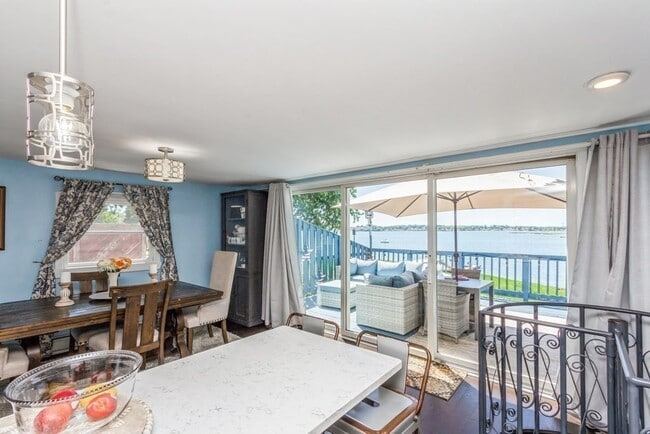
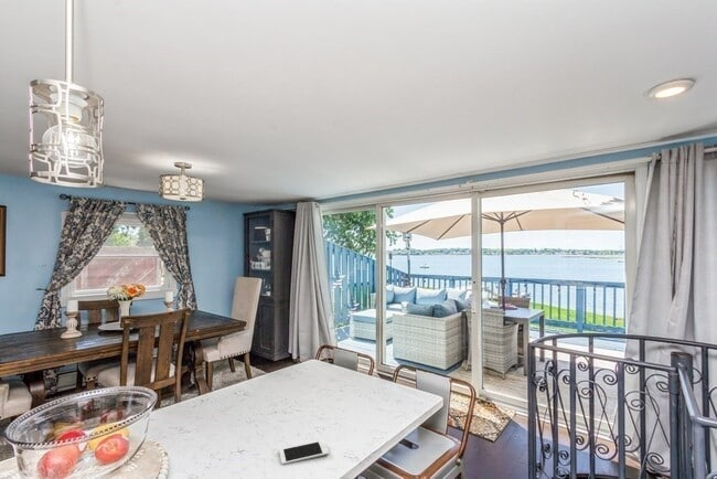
+ cell phone (303, 451)
